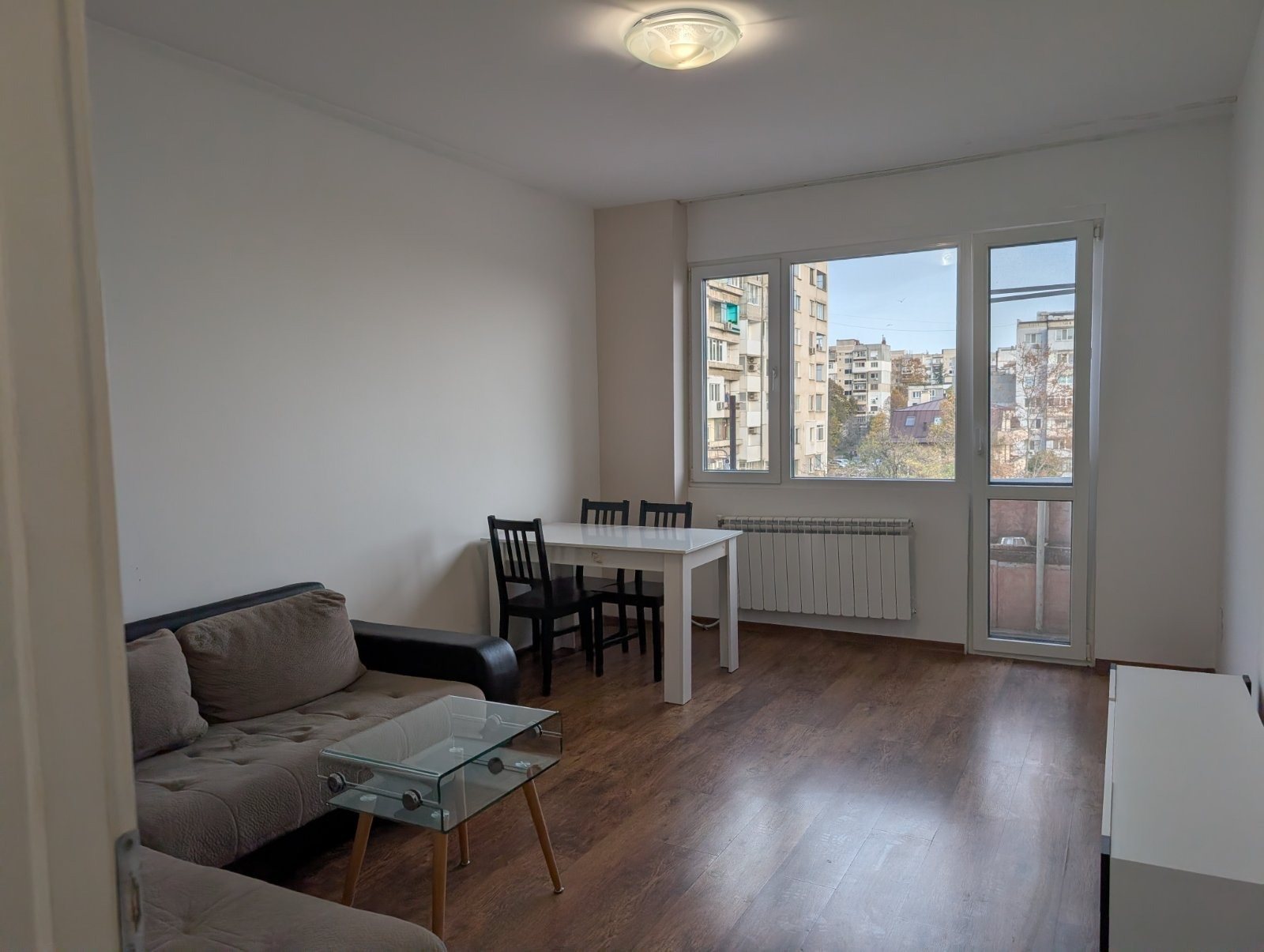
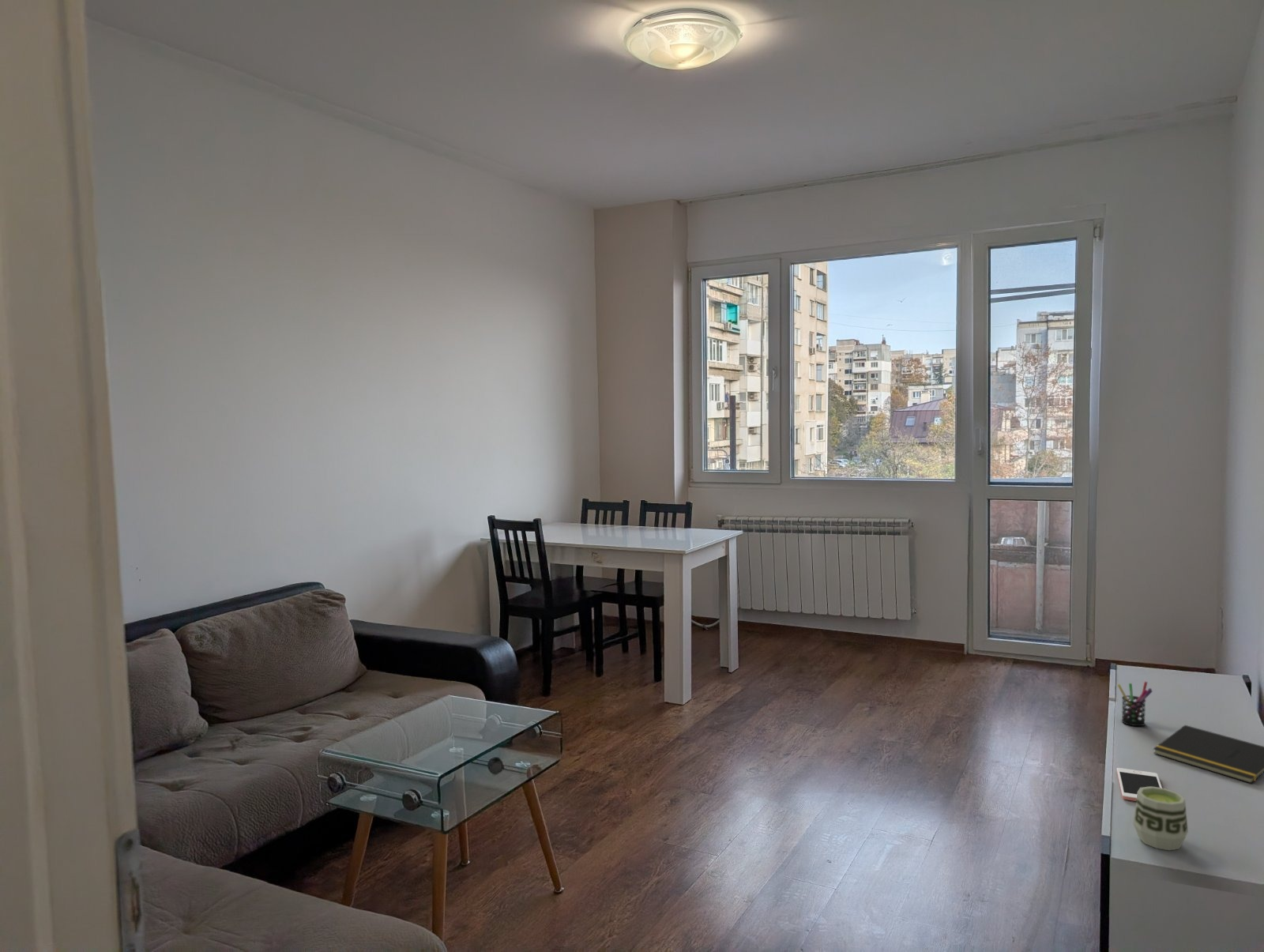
+ cup (1161, 818)
+ notepad (1216, 752)
+ cell phone (1140, 785)
+ pen holder (1134, 702)
